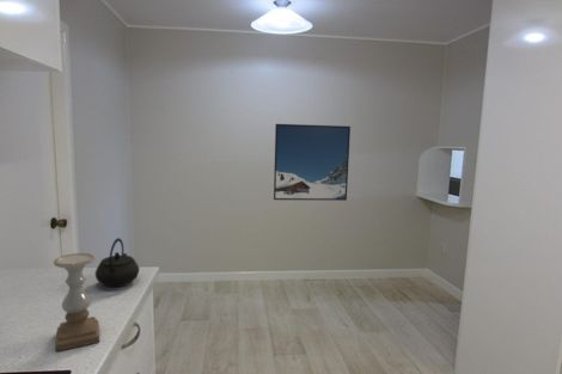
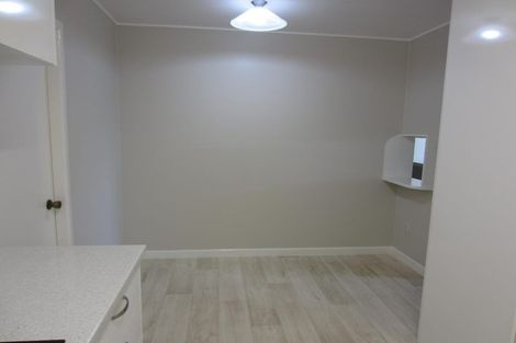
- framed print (311, 163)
- kettle (117, 259)
- candle holder (75, 298)
